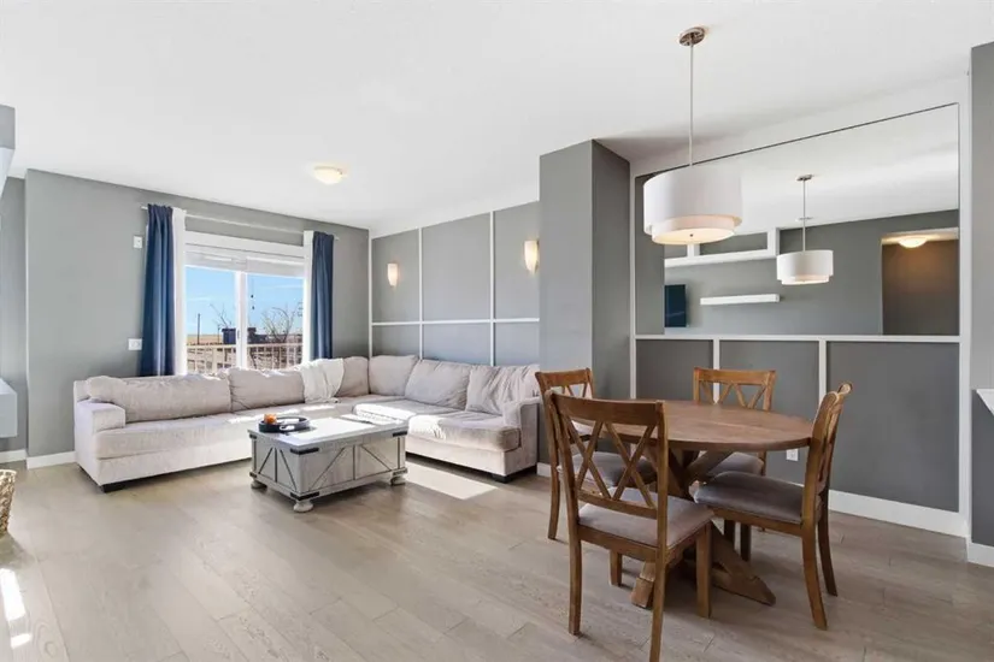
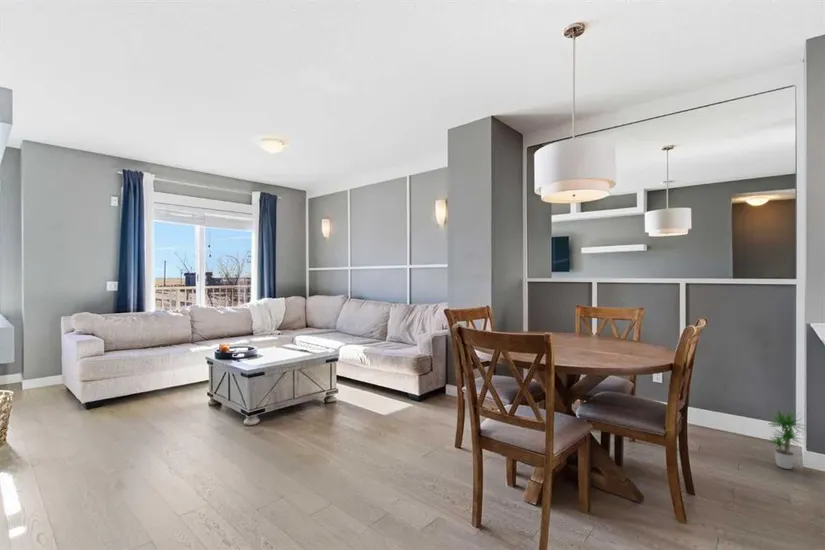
+ potted plant (787, 438)
